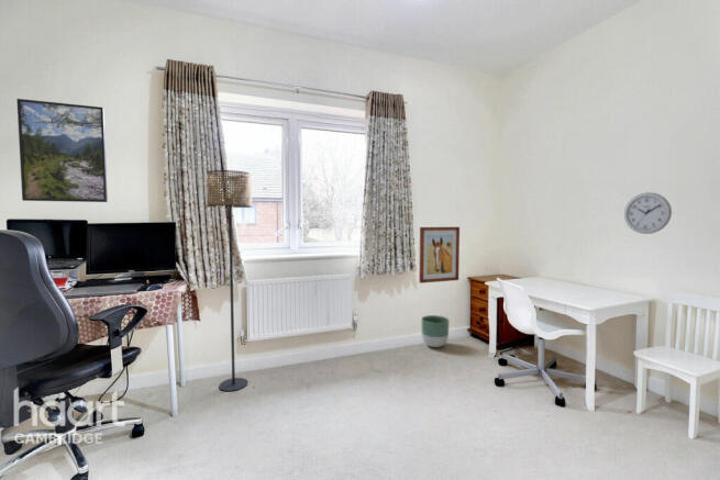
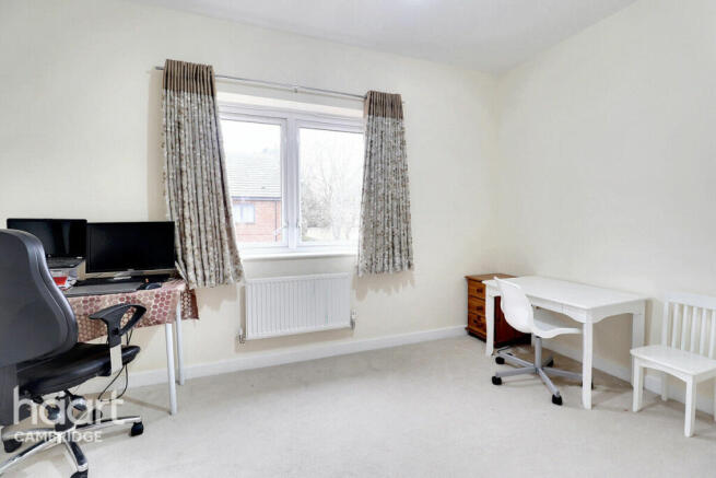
- wall art (440, 254)
- floor lamp (231, 280)
- wall clock (645, 213)
- planter (434, 332)
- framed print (64, 153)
